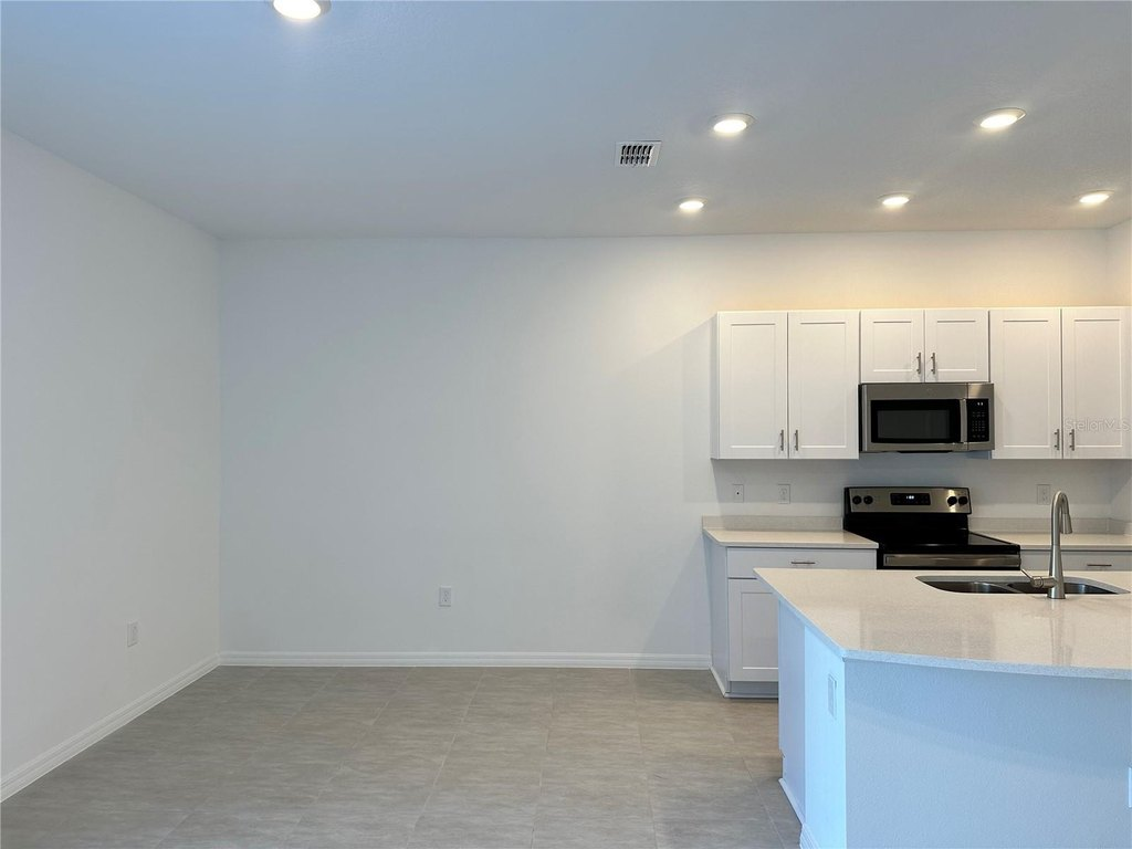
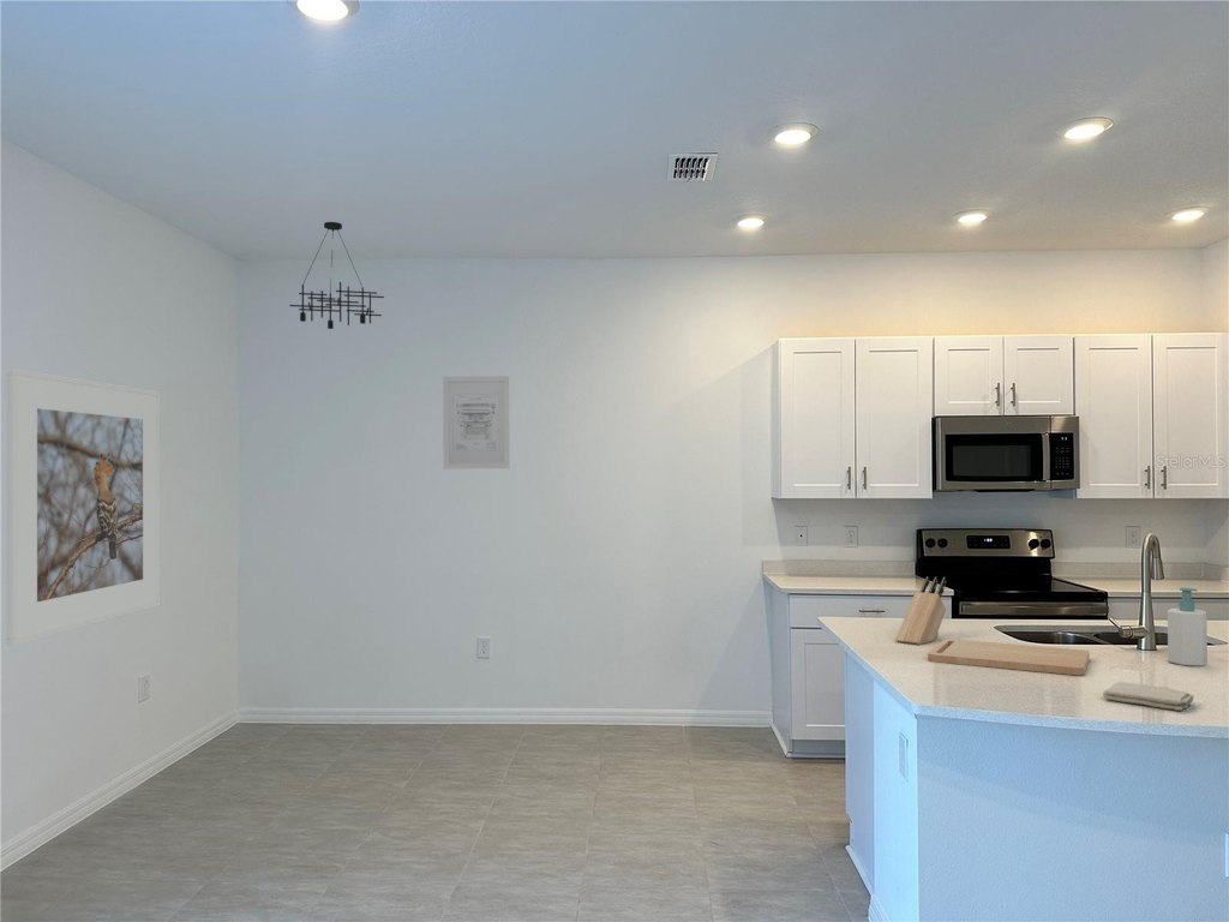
+ chandelier (340, 282)
+ wall art (475, 423)
+ knife block (923, 609)
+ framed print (94, 502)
+ soap bottle (1187, 625)
+ cutting board (1008, 655)
+ washcloth (1147, 694)
